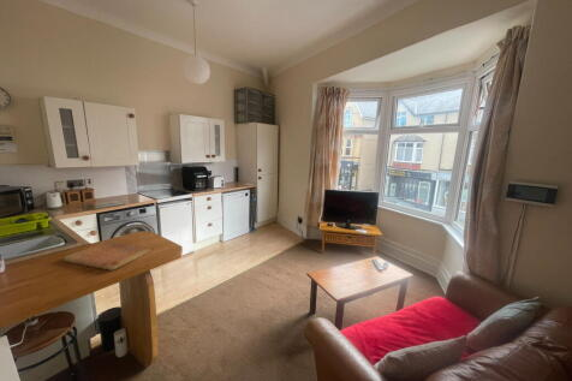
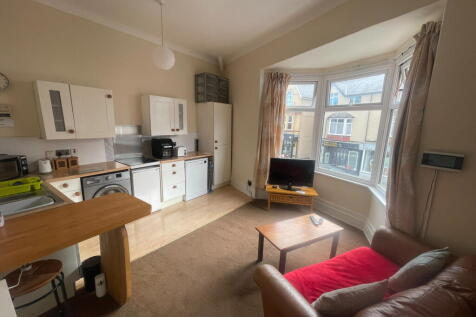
- cutting board (109, 254)
